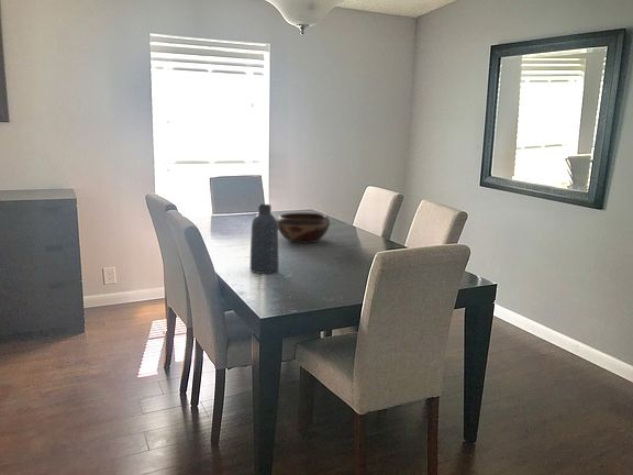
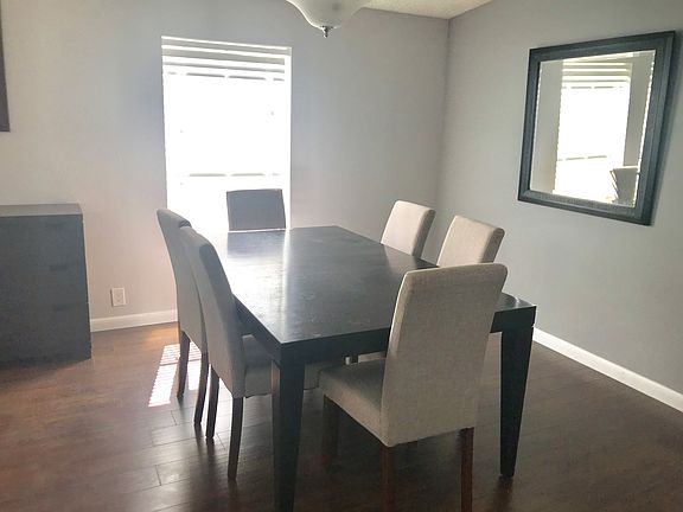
- decorative bowl (302, 228)
- vase (264, 238)
